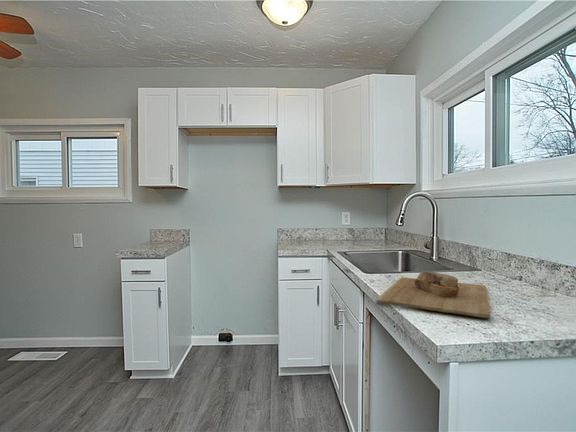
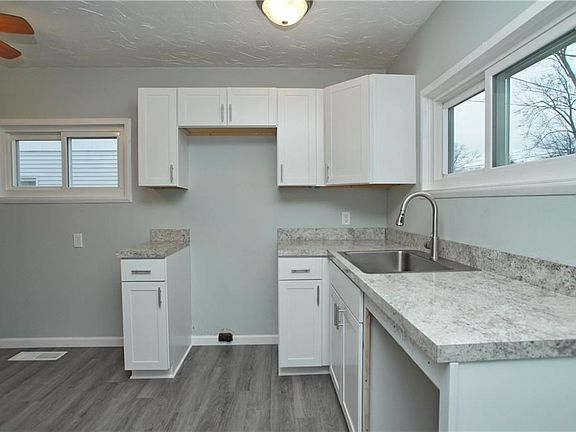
- cutting board (435, 283)
